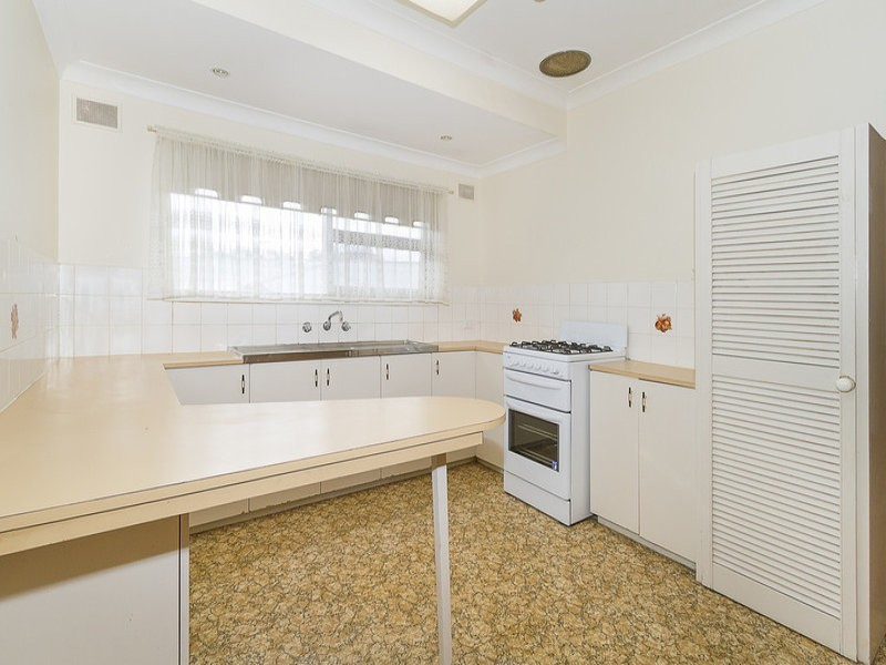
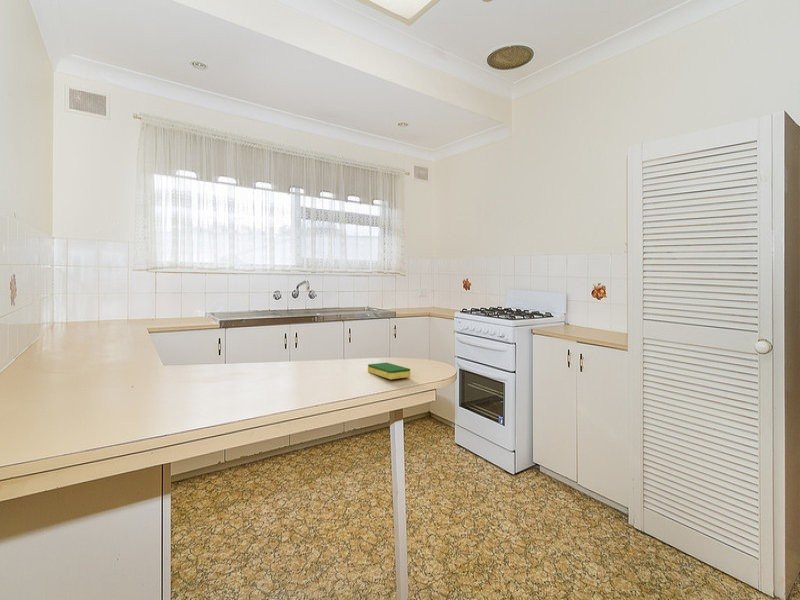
+ dish sponge (388, 370)
